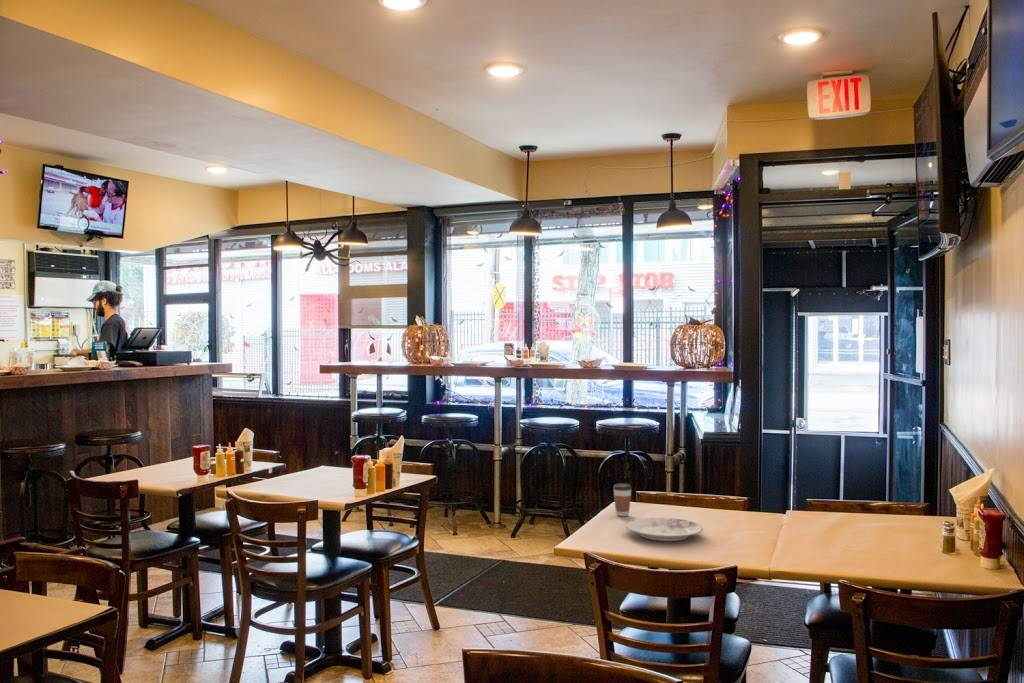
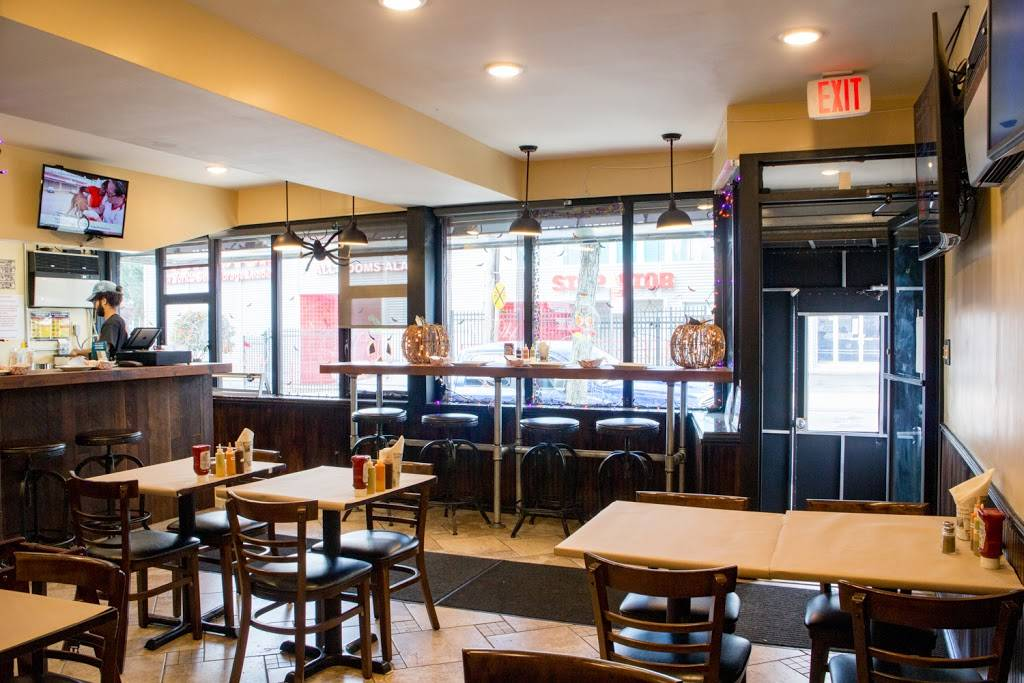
- coffee cup (622, 499)
- plate (663, 530)
